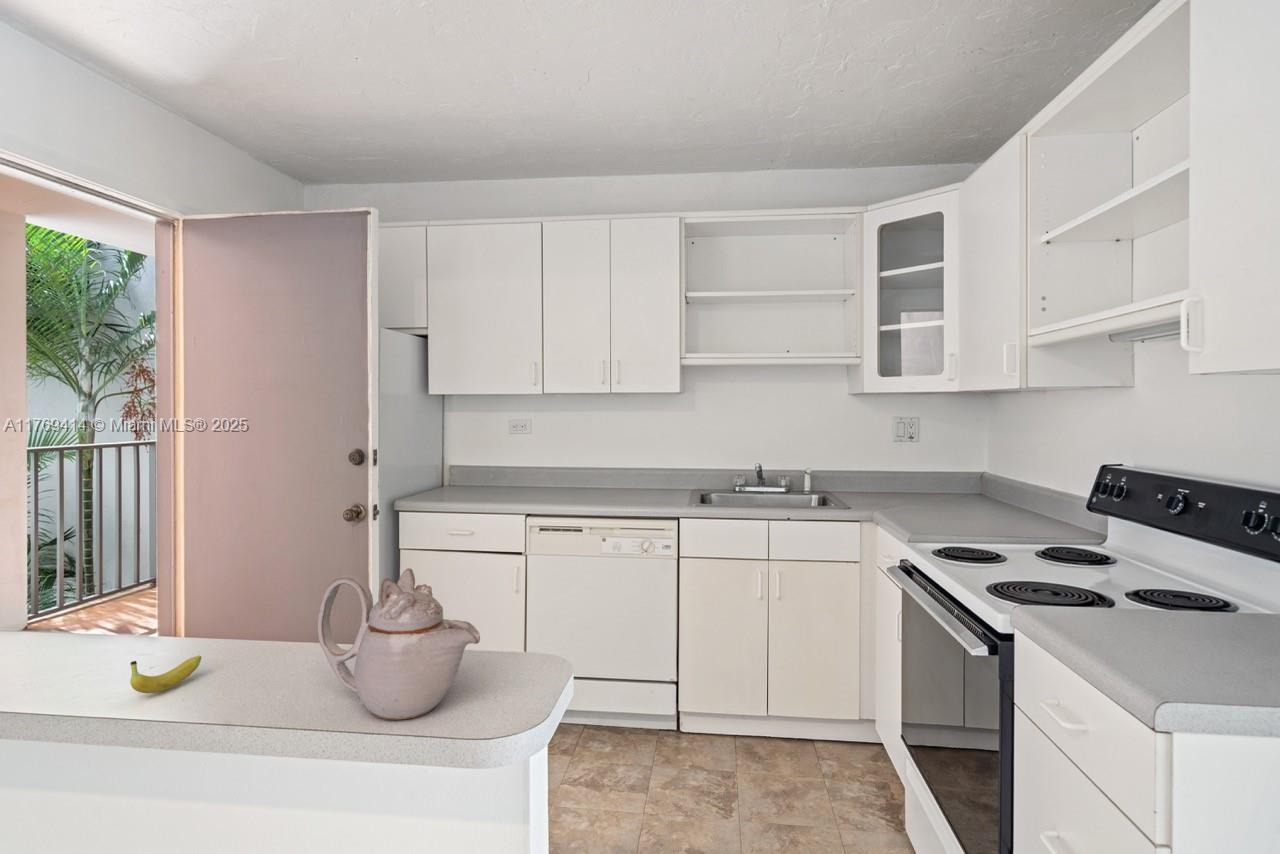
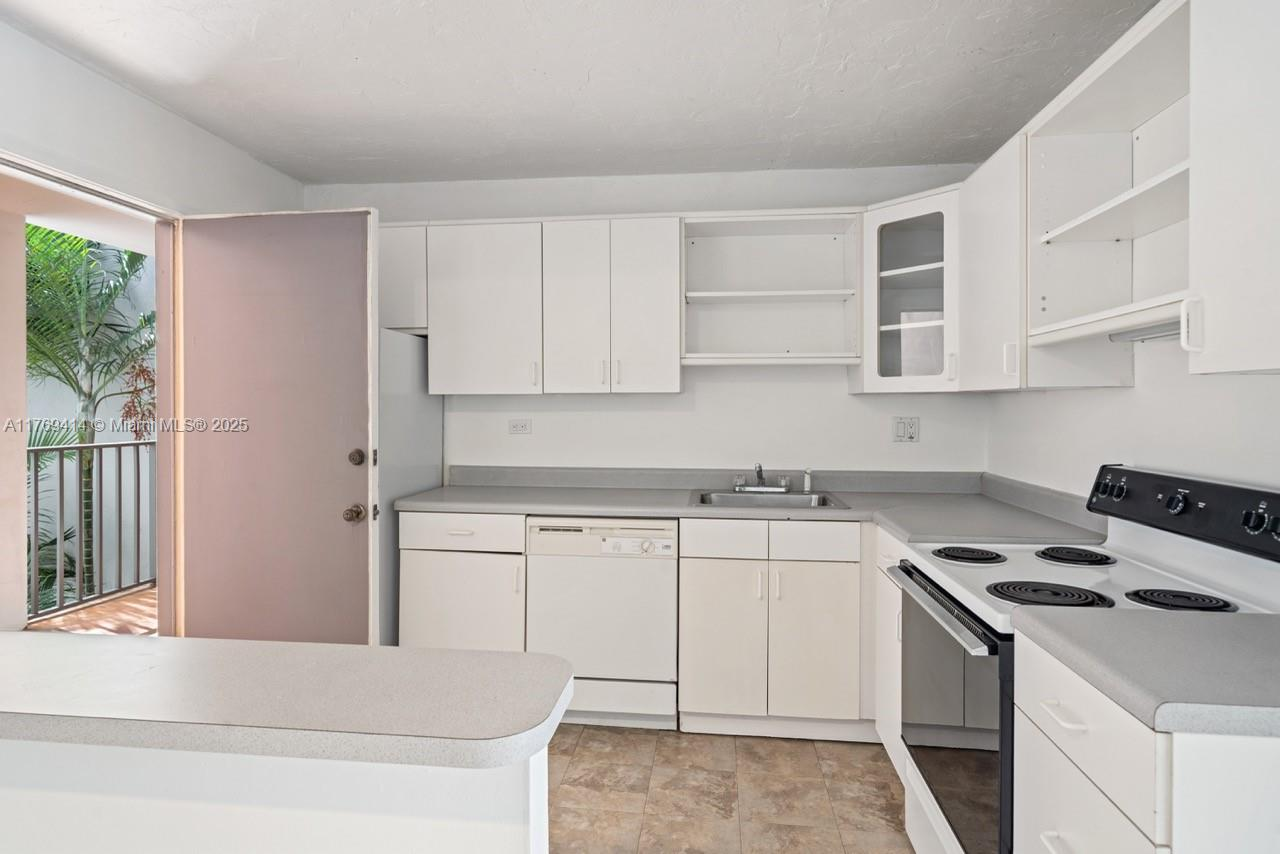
- fruit (170, 670)
- teapot (397, 639)
